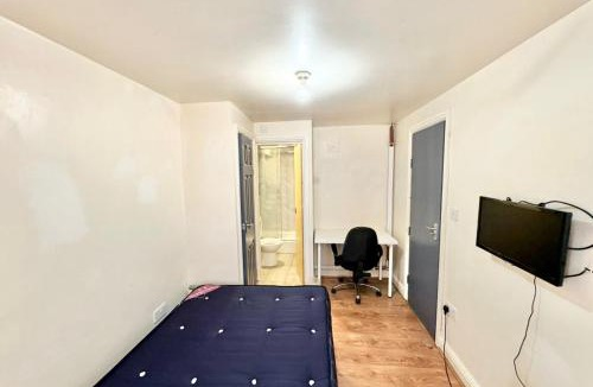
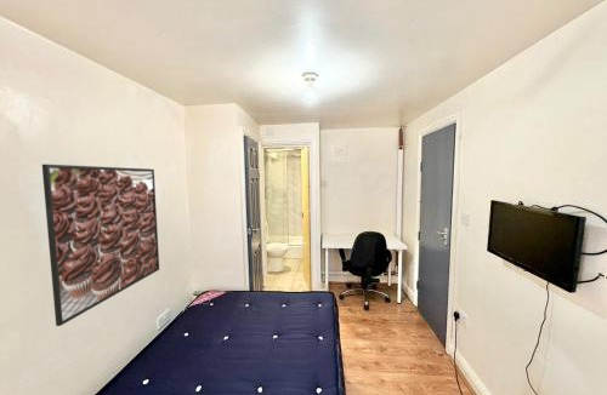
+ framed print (115, 230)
